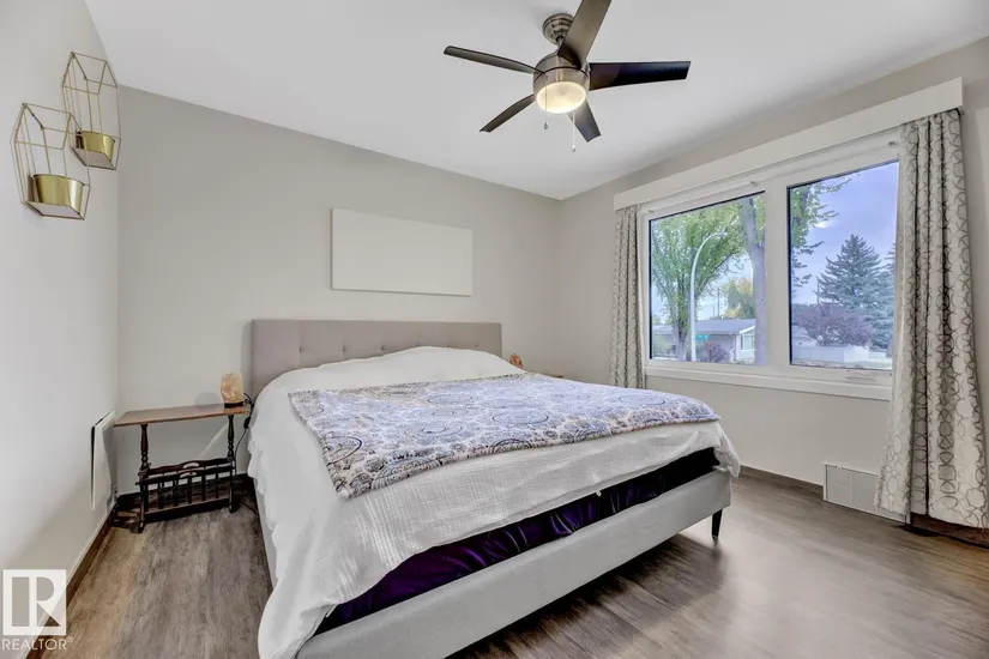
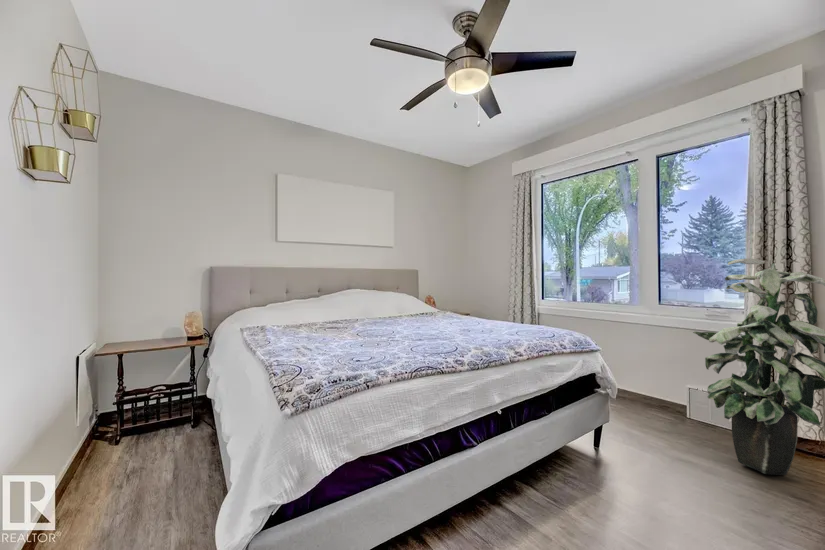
+ indoor plant (758, 361)
